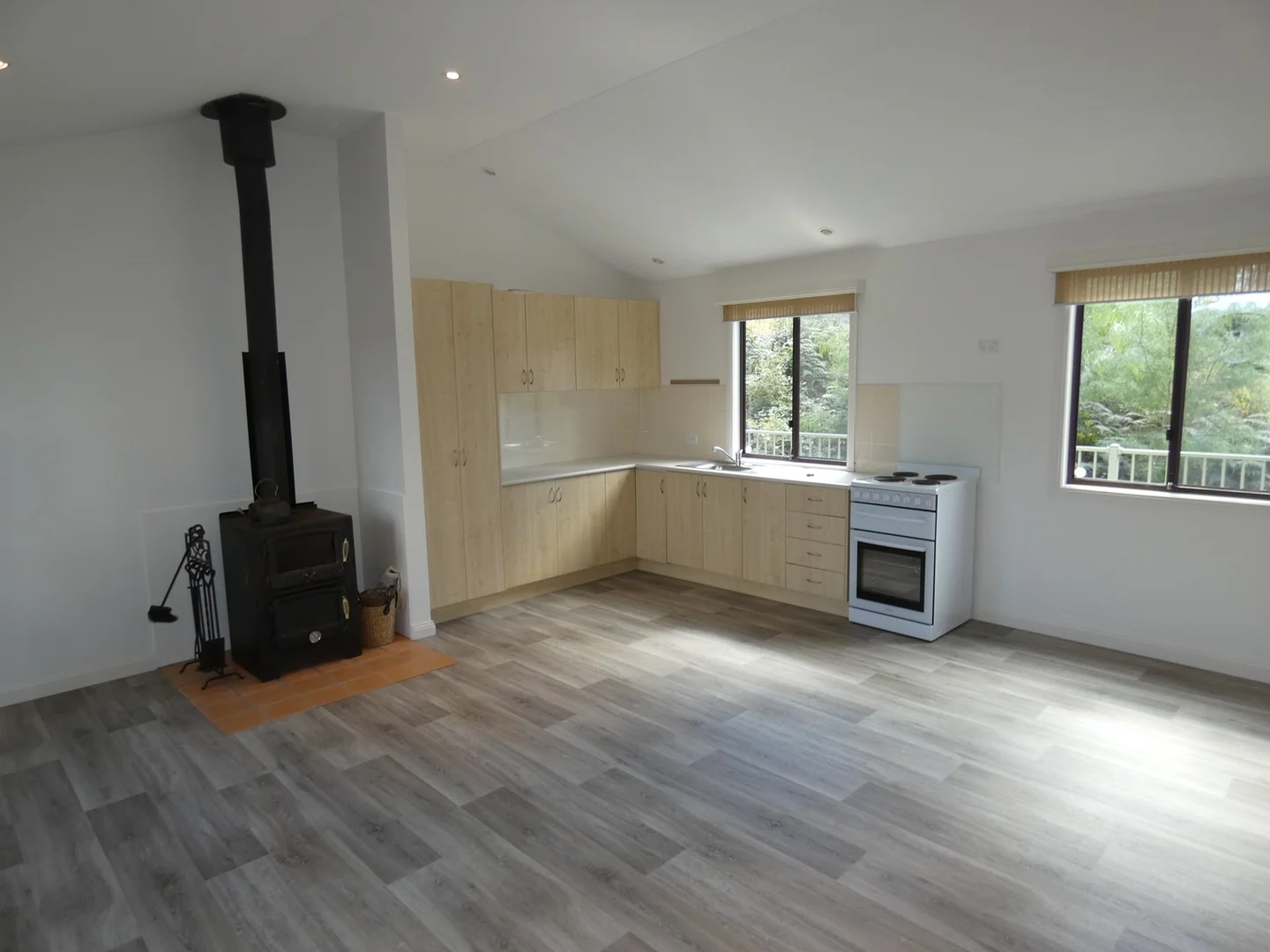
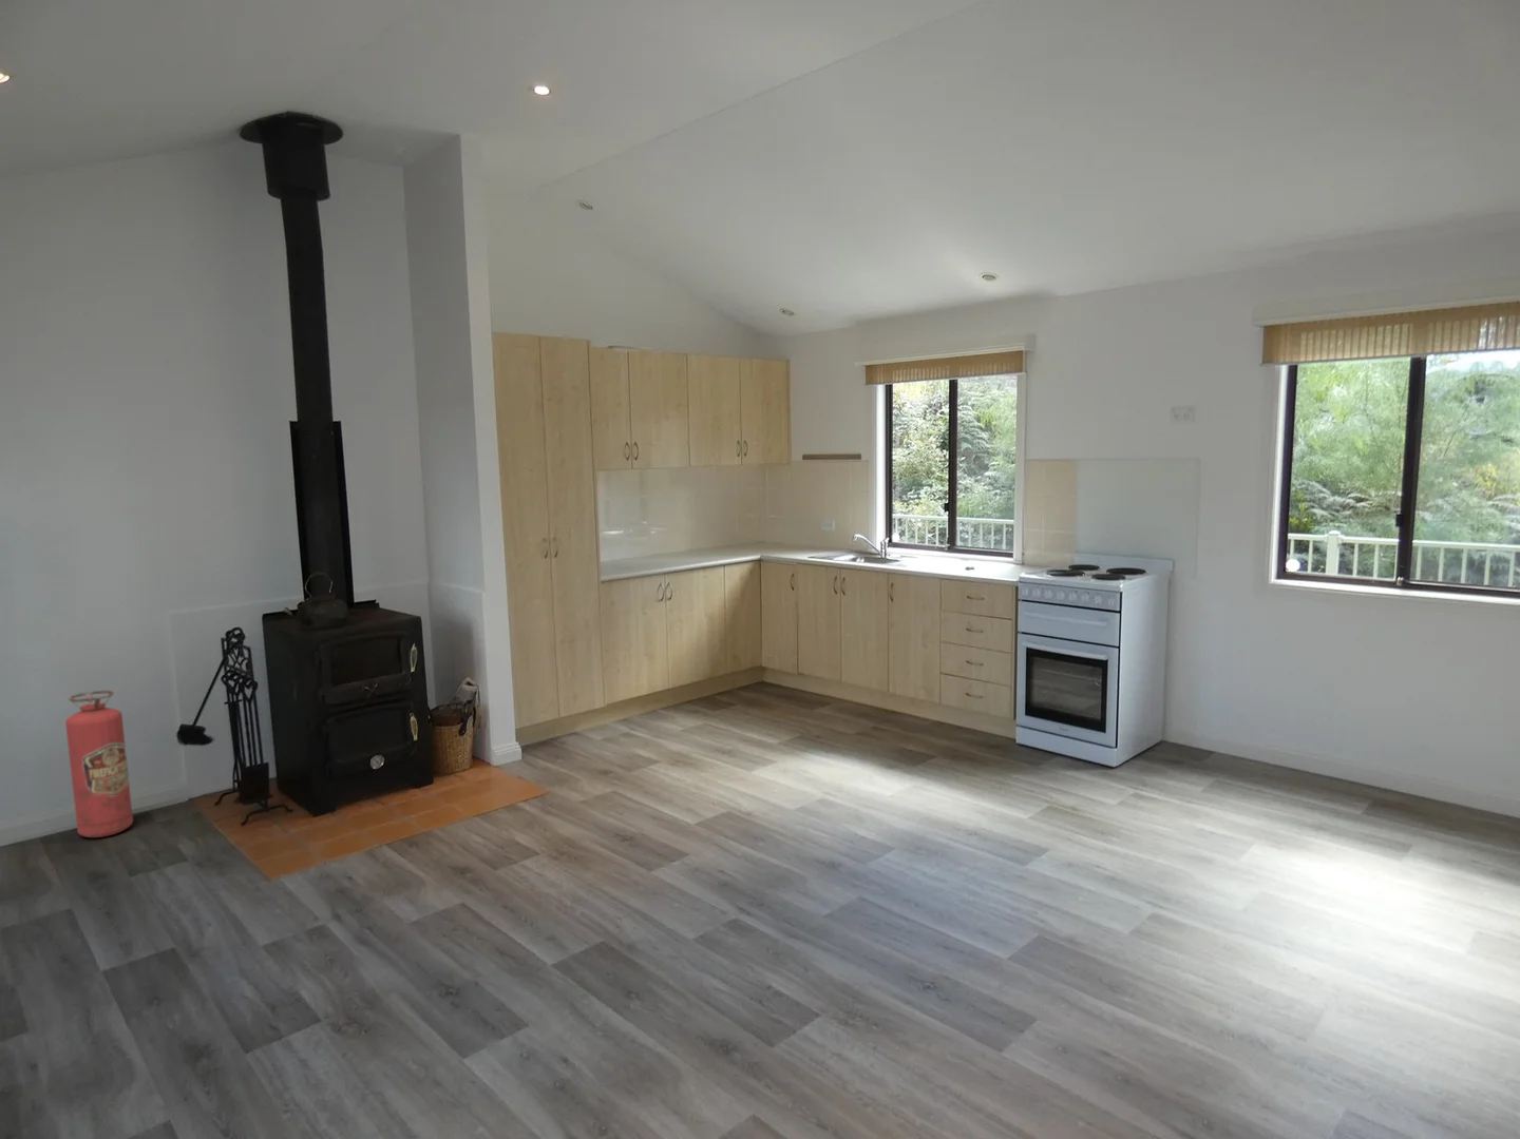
+ fire extinguisher (98, 762)
